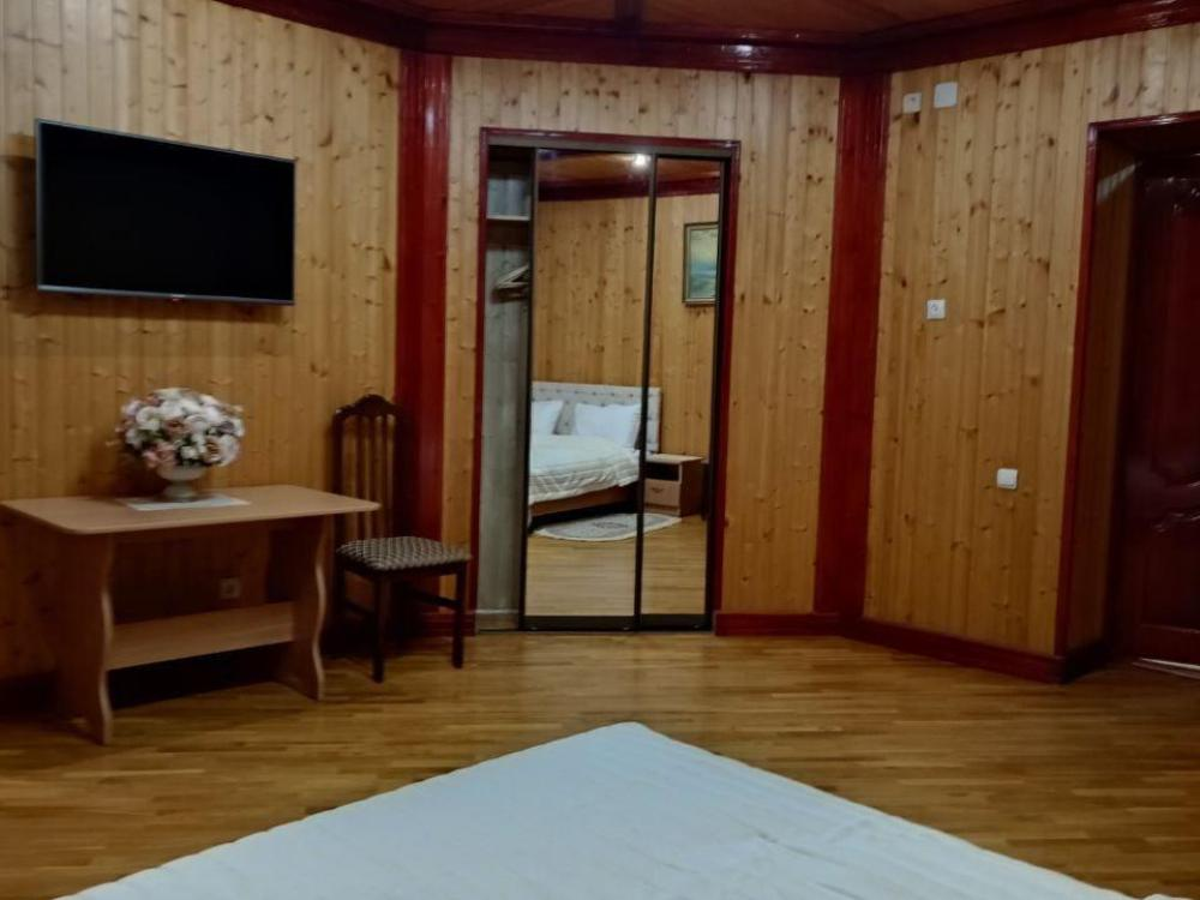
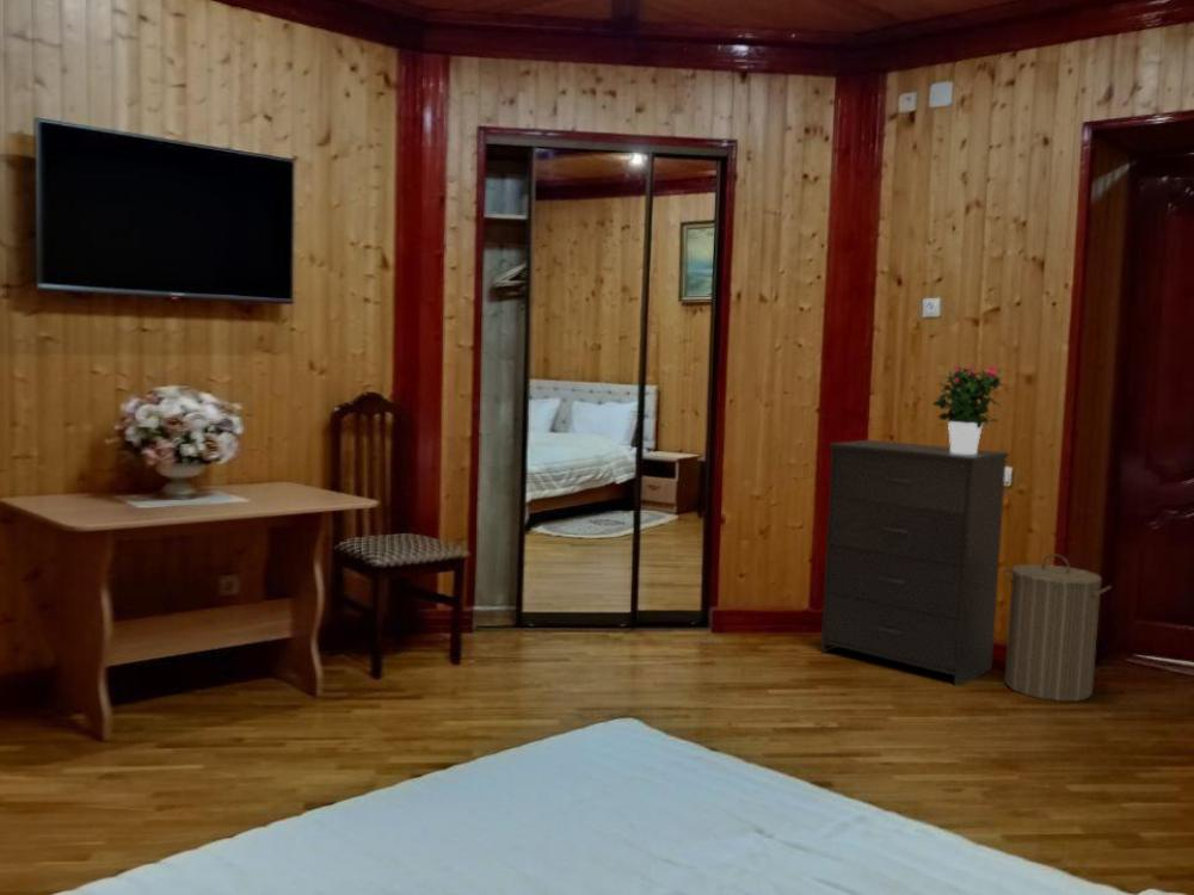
+ potted flower (968, 407)
+ laundry hamper (1052, 621)
+ dresser (910, 555)
